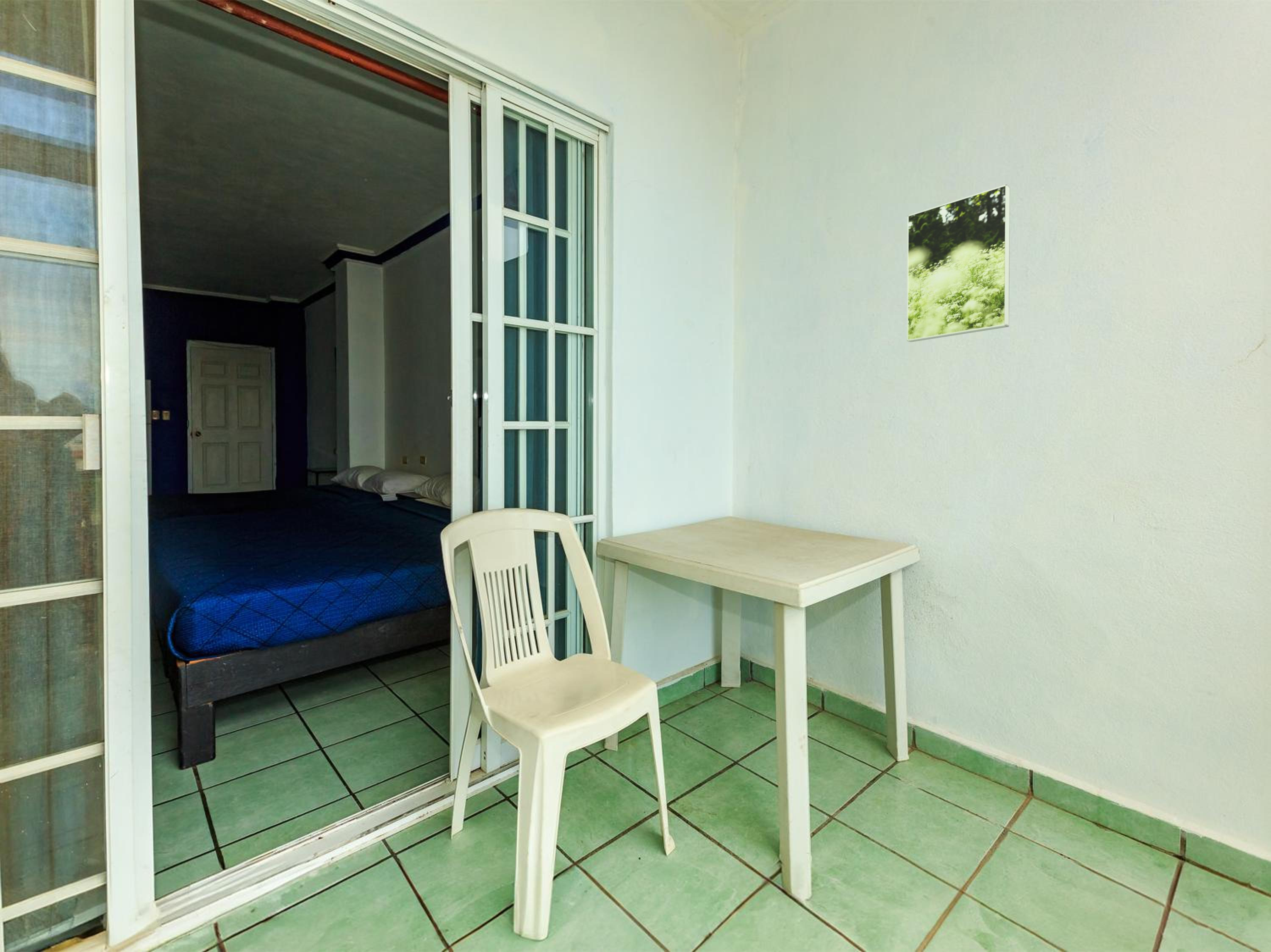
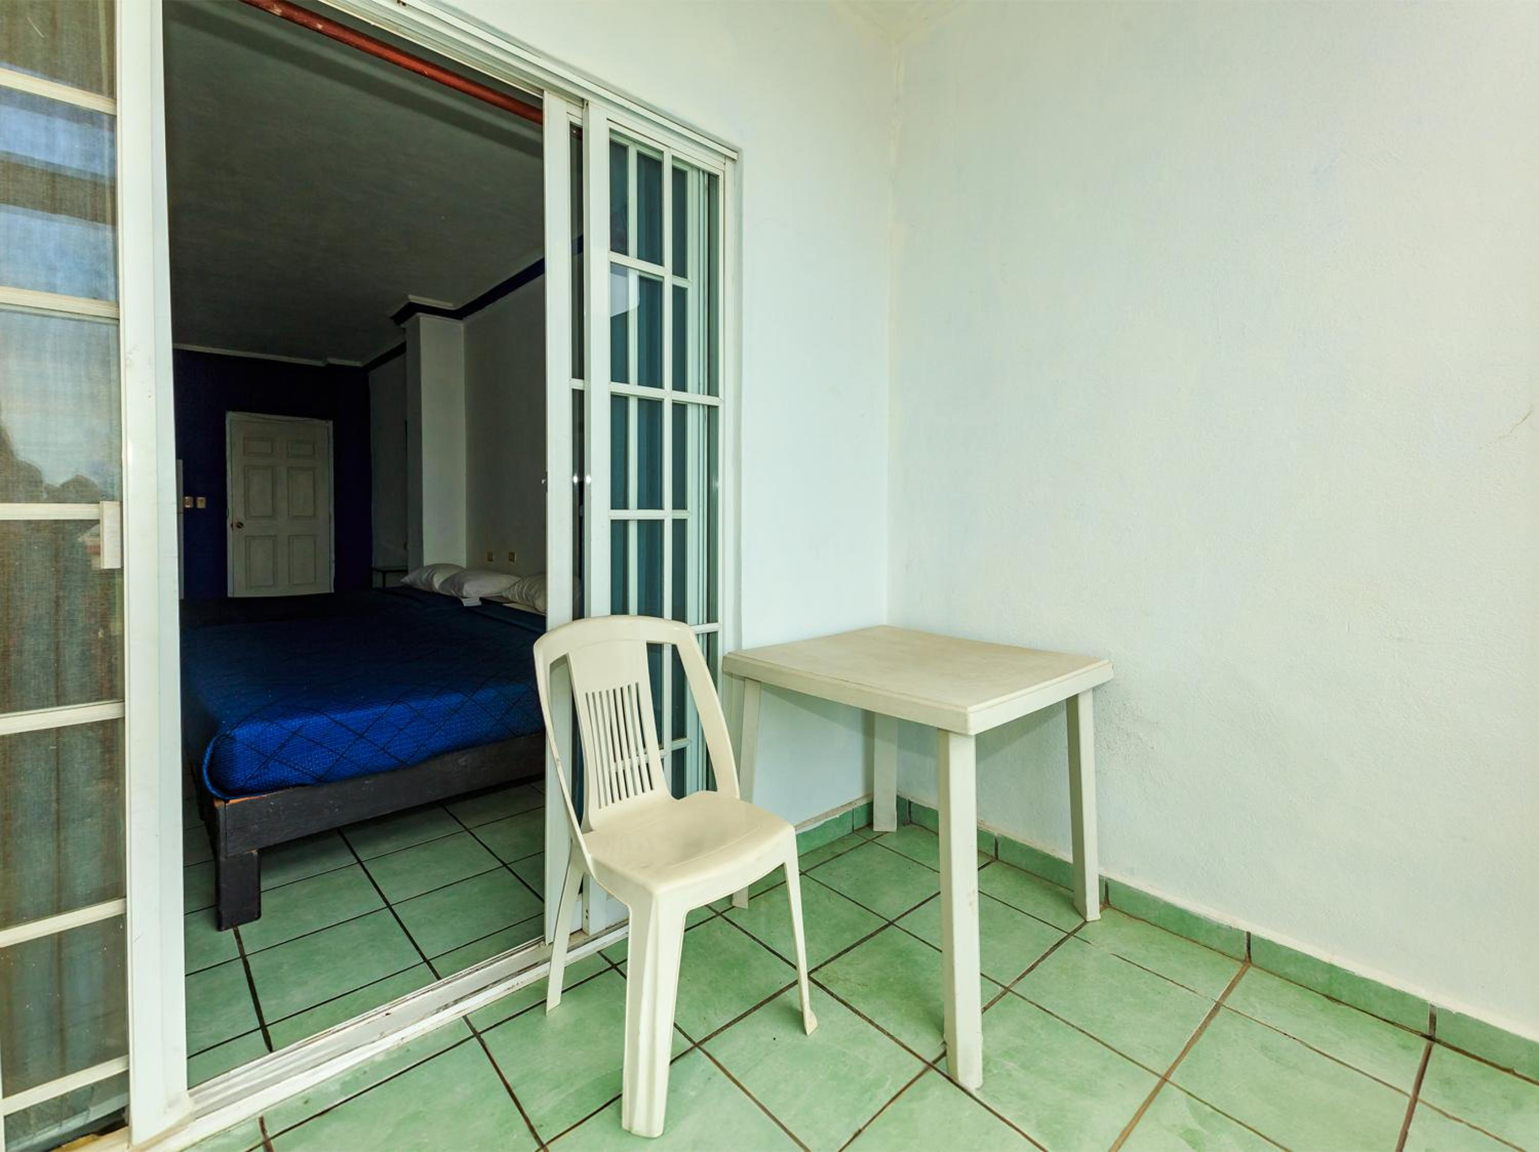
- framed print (955, 268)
